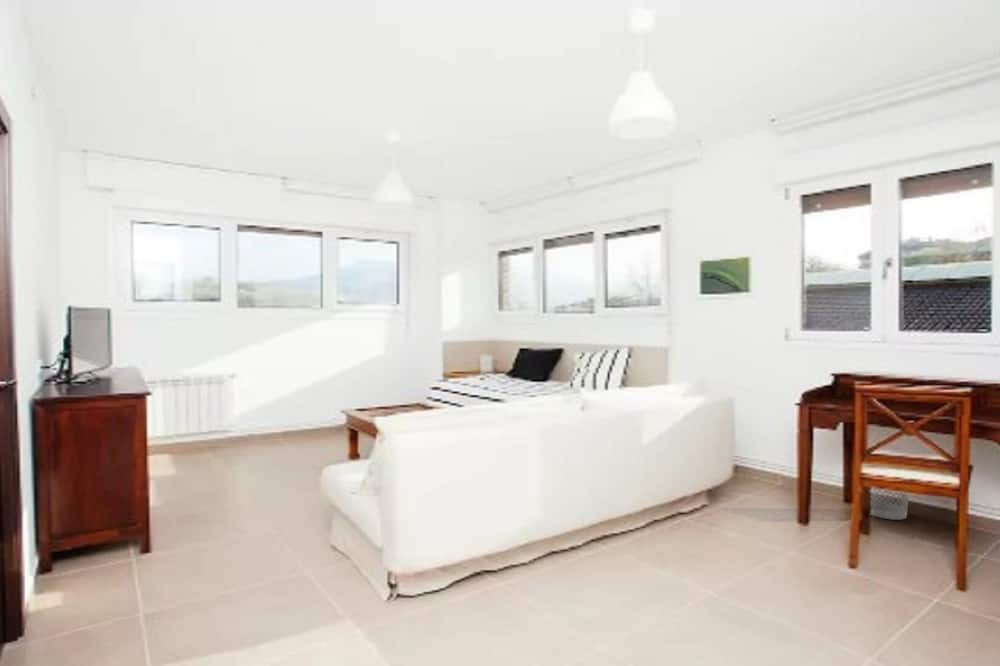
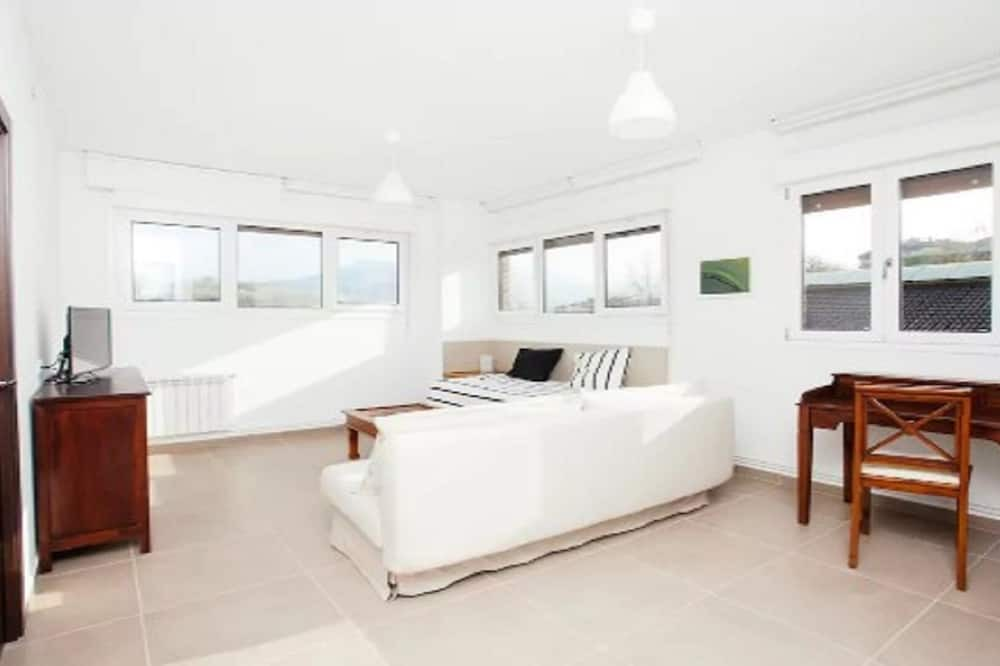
- wastebasket (886, 490)
